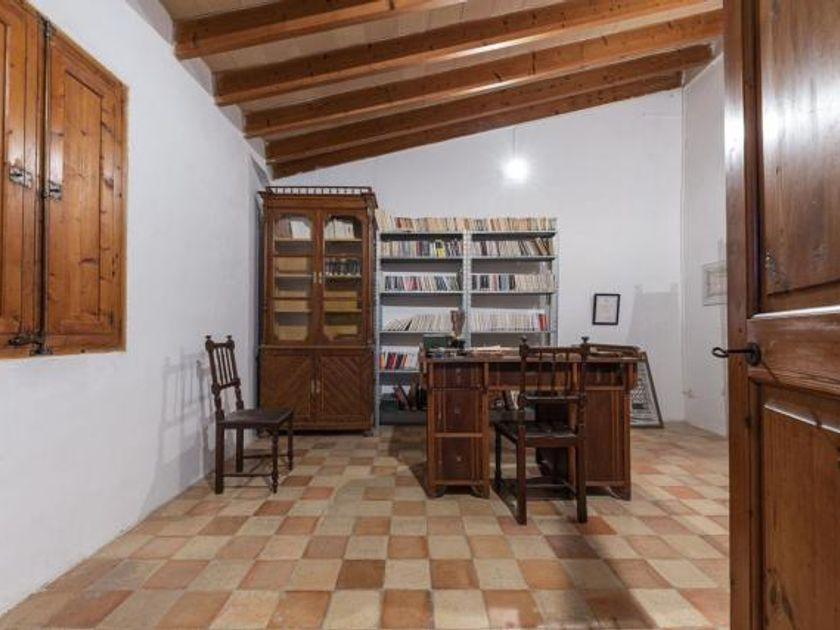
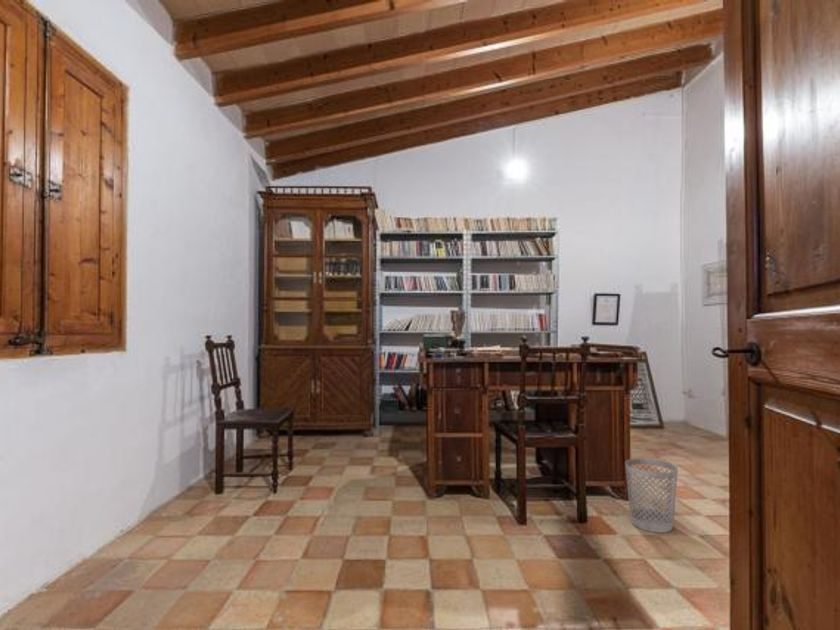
+ wastebasket (651, 494)
